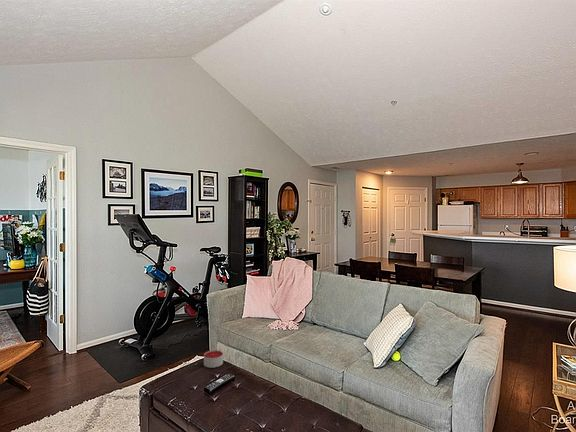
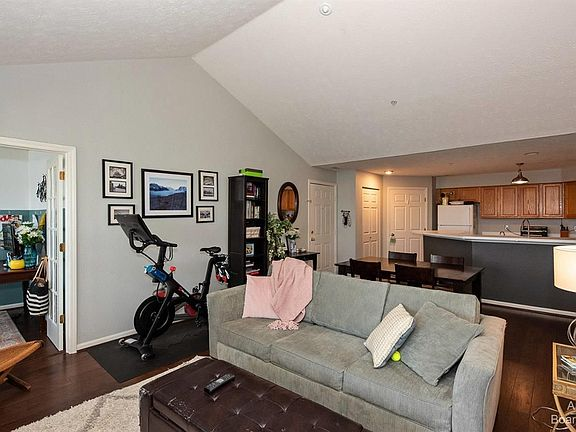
- candle (213, 358)
